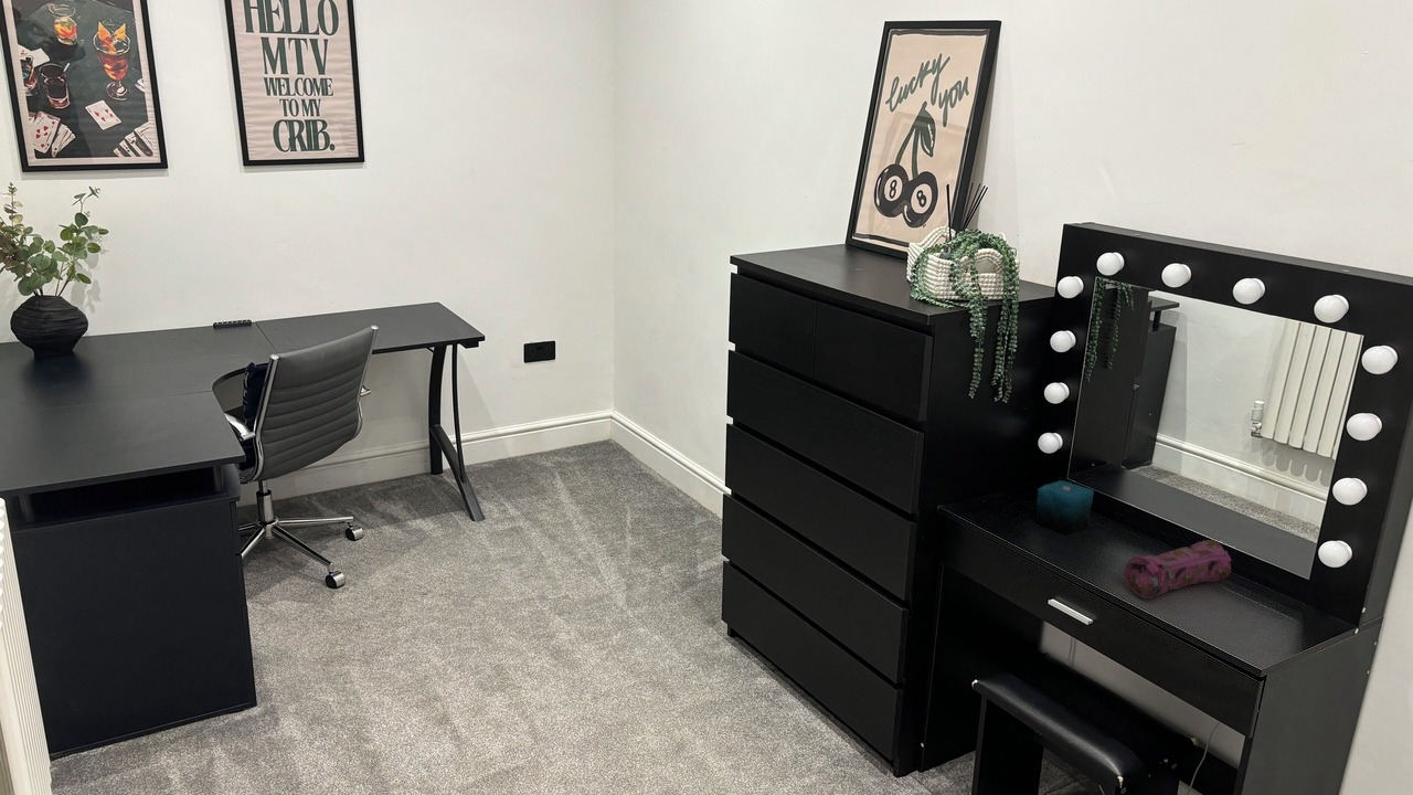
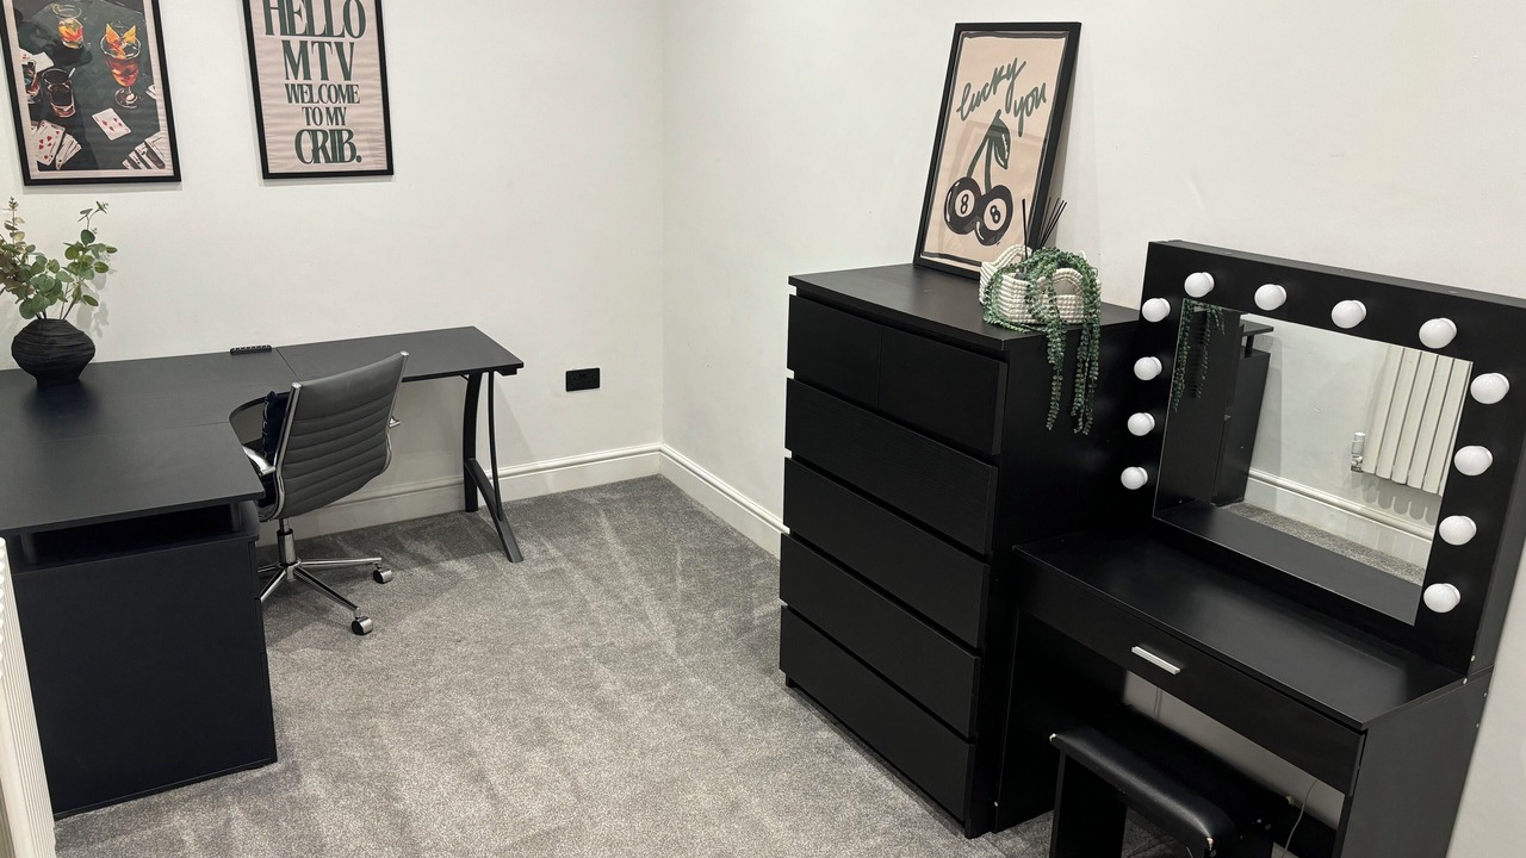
- candle (1065, 498)
- pencil case (1178, 568)
